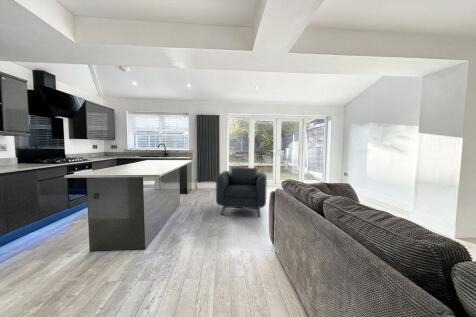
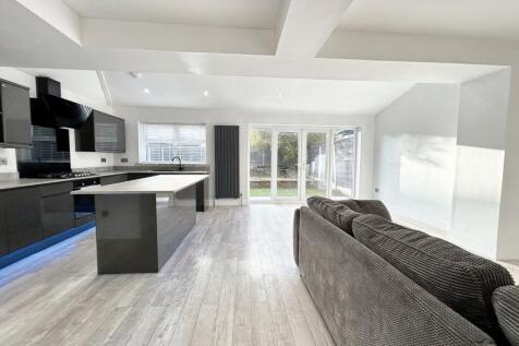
- armchair (242, 189)
